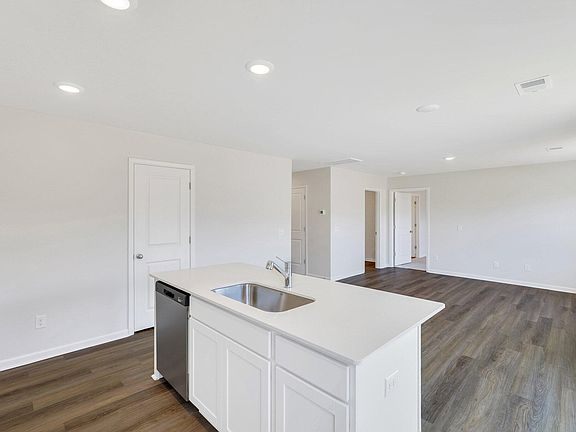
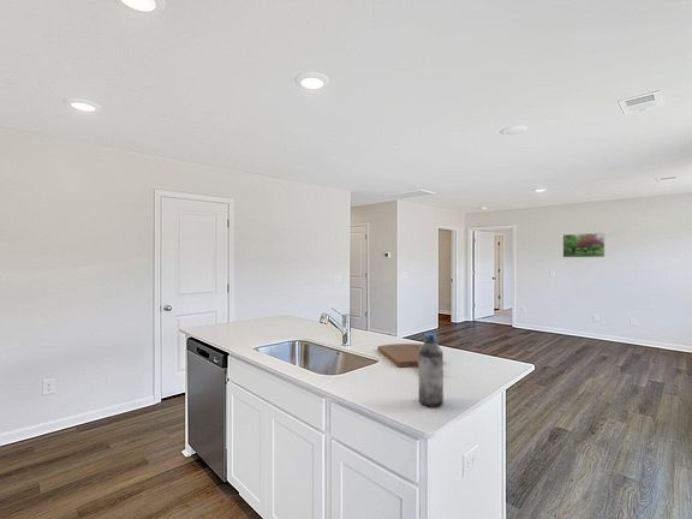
+ cutting board (411, 356)
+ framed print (583, 245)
+ water bottle (430, 368)
